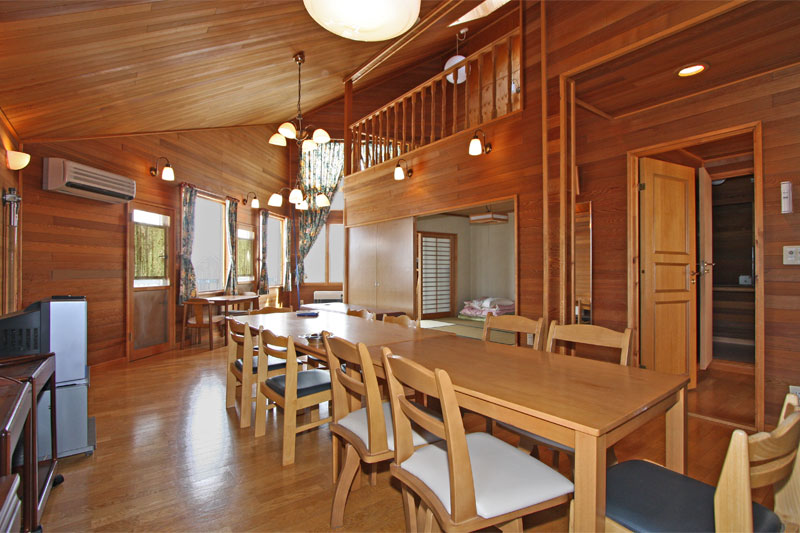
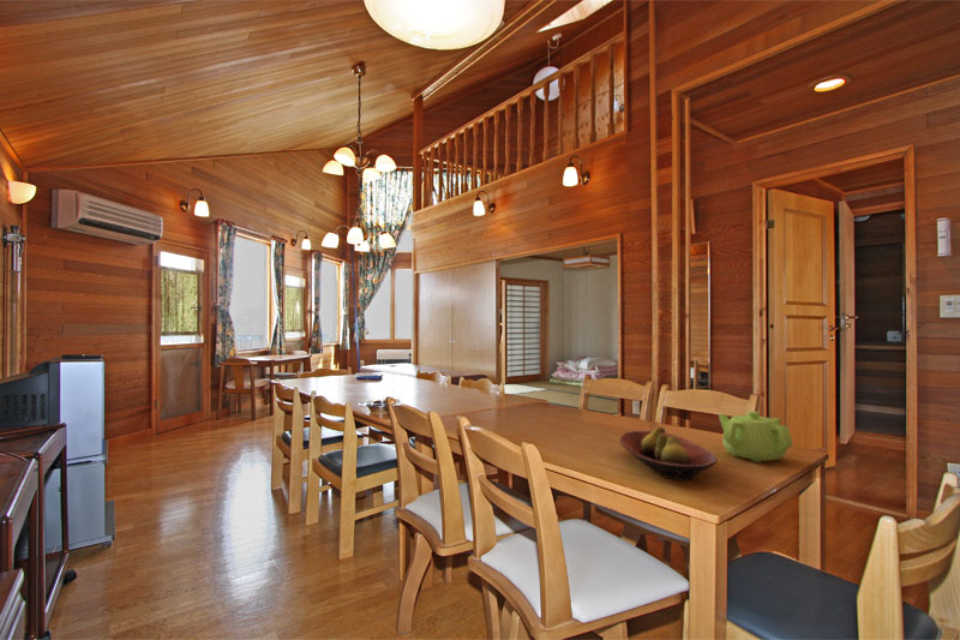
+ teapot (754, 433)
+ fruit bowl (664, 448)
